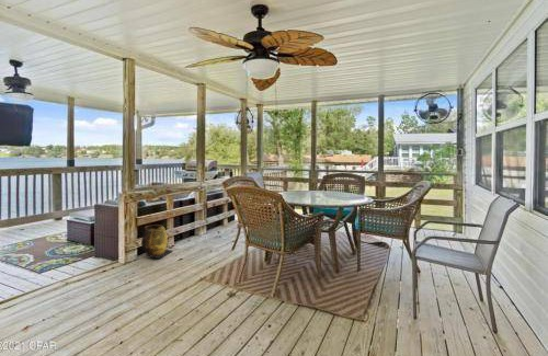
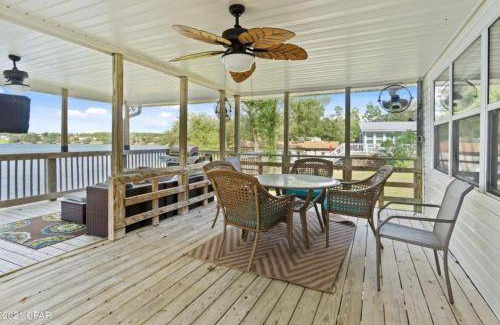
- planter pot (156, 240)
